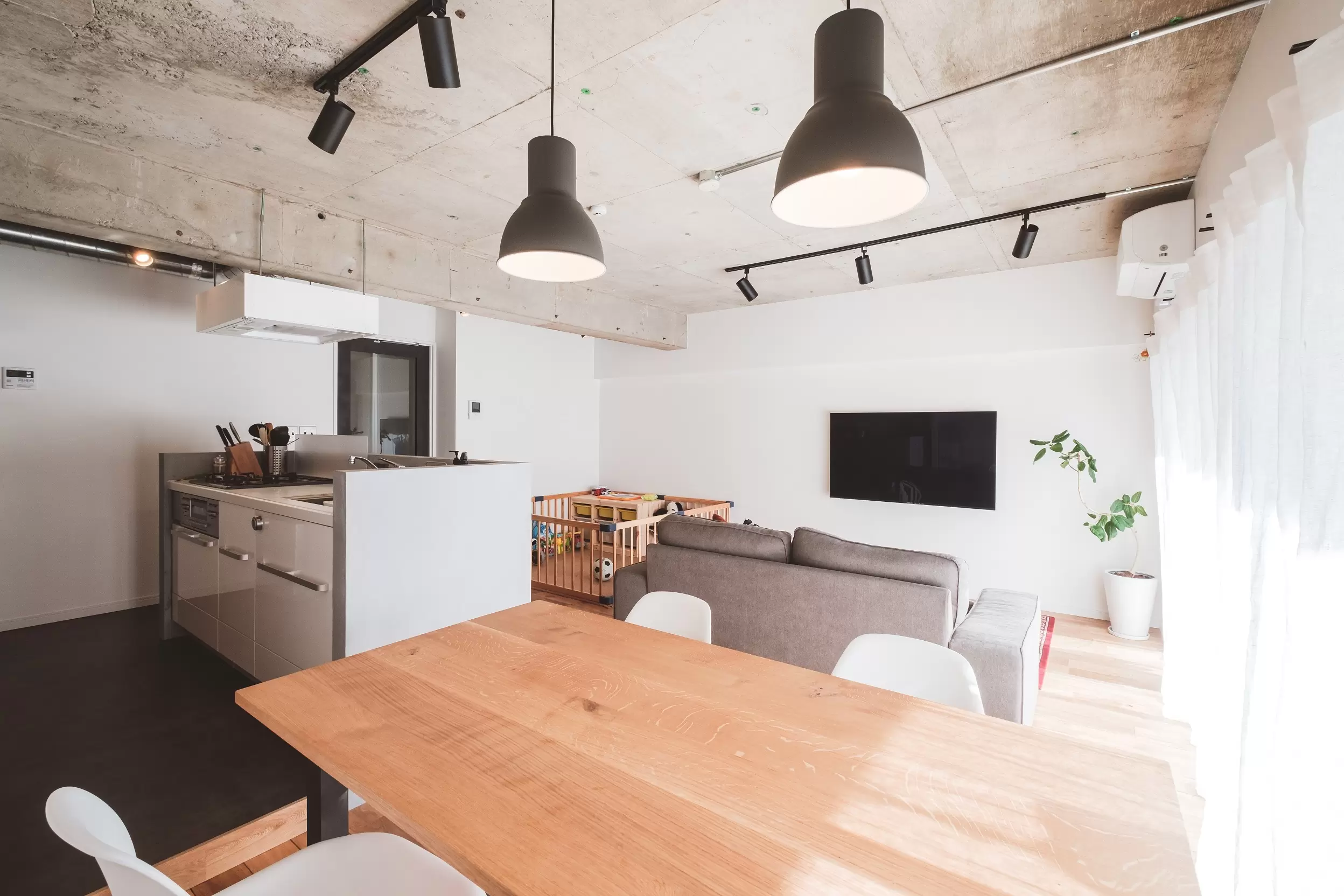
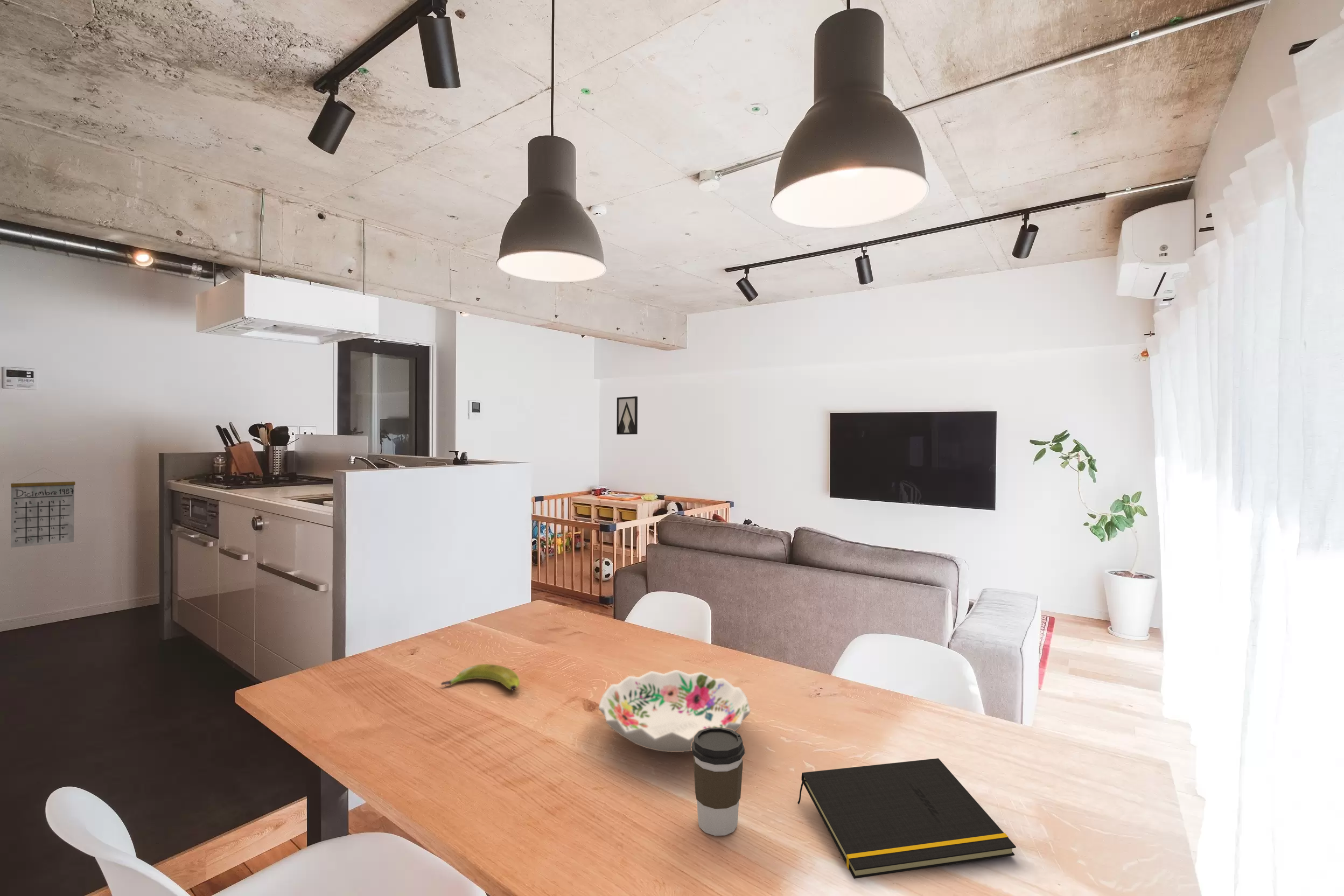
+ decorative bowl (674, 715)
+ calendar (44, 506)
+ notepad (901, 811)
+ coffee cup (717, 780)
+ banana (488, 677)
+ wall art (627, 416)
